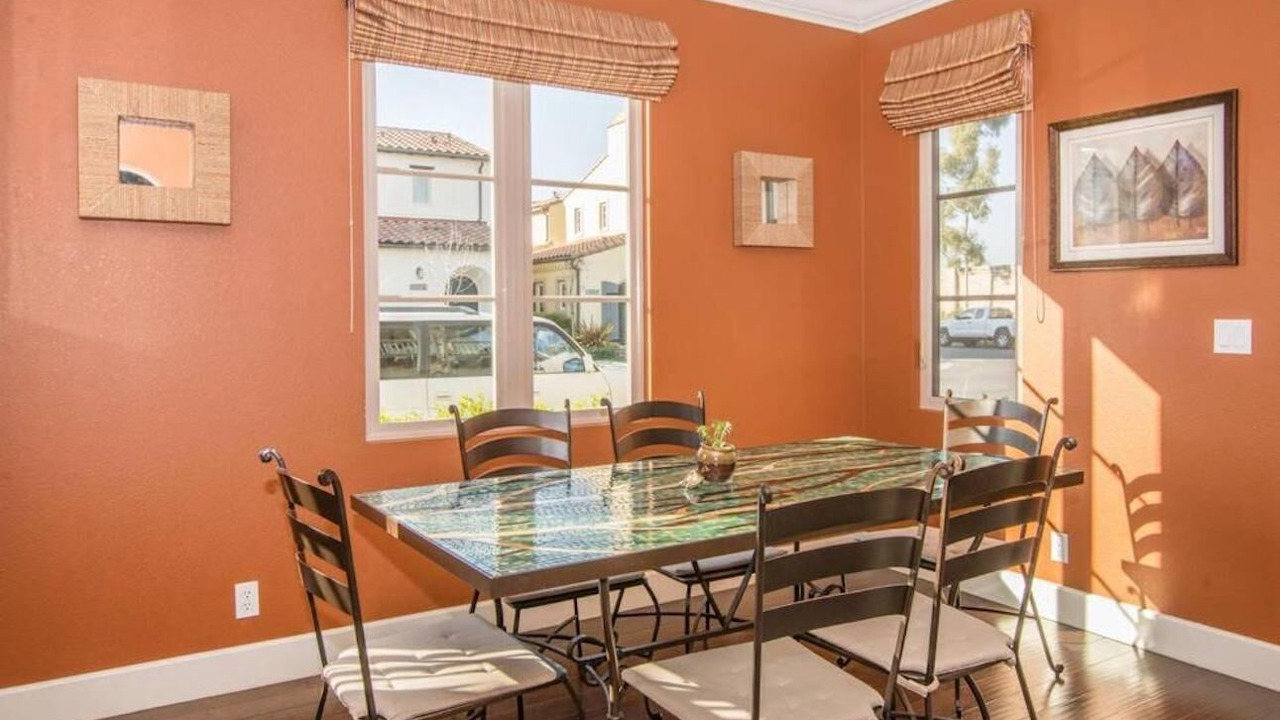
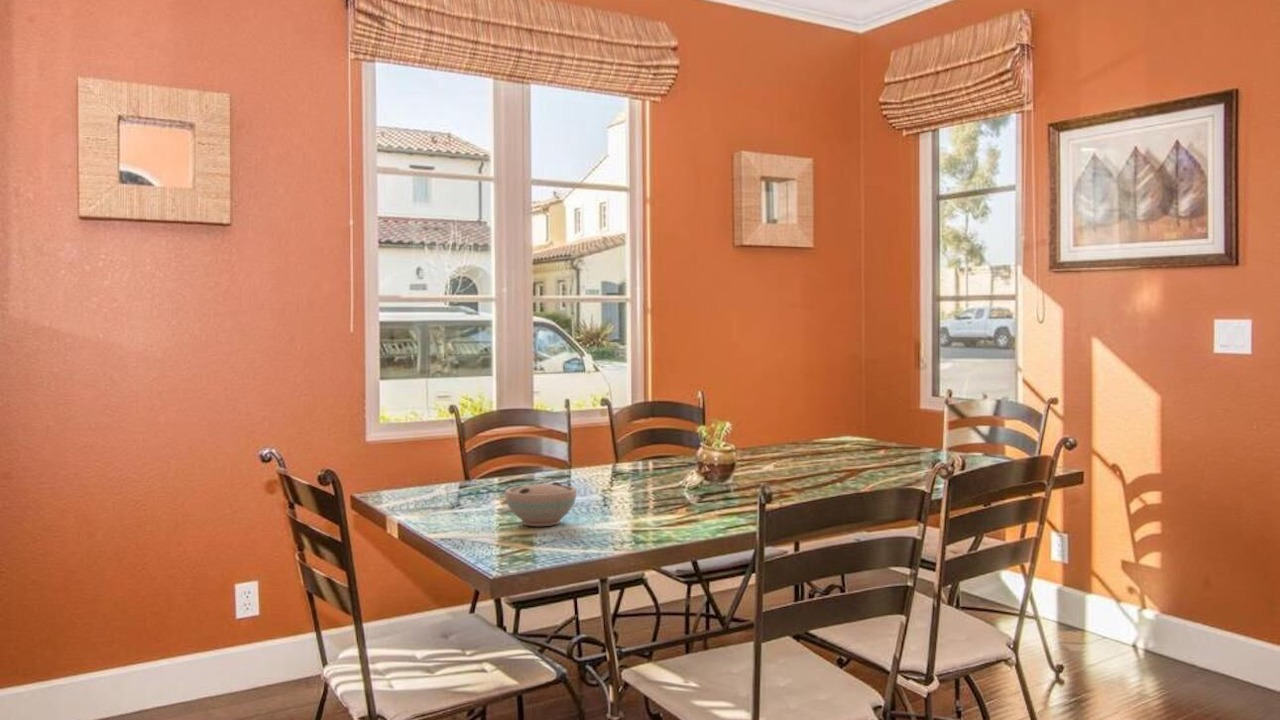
+ bowl (541, 503)
